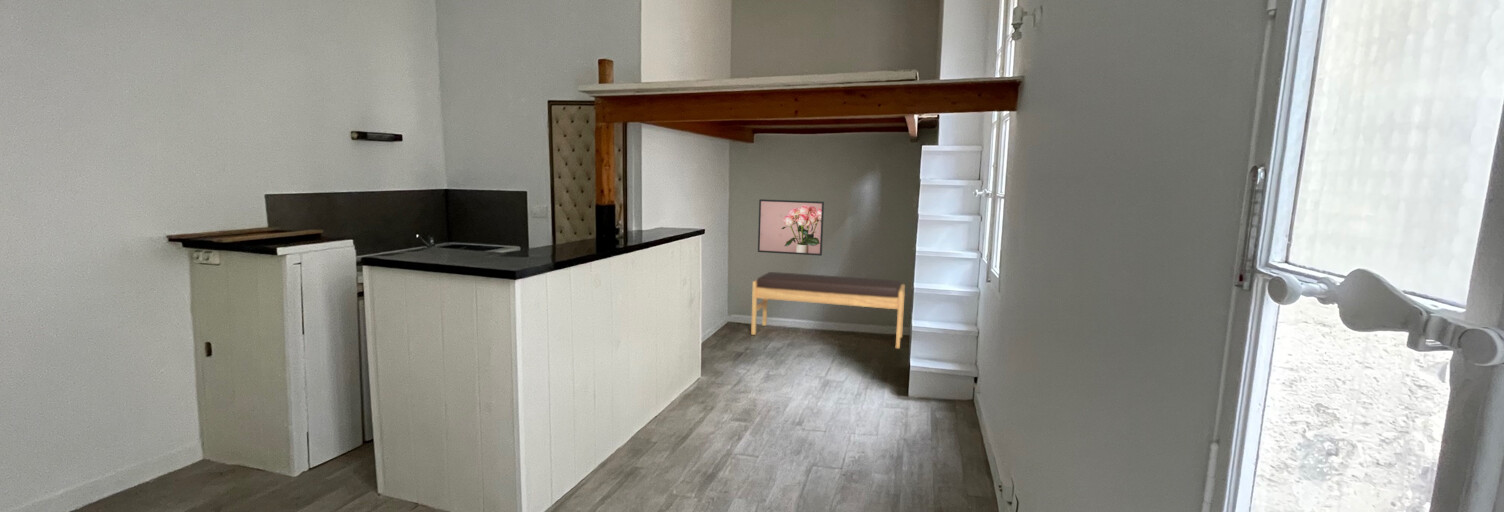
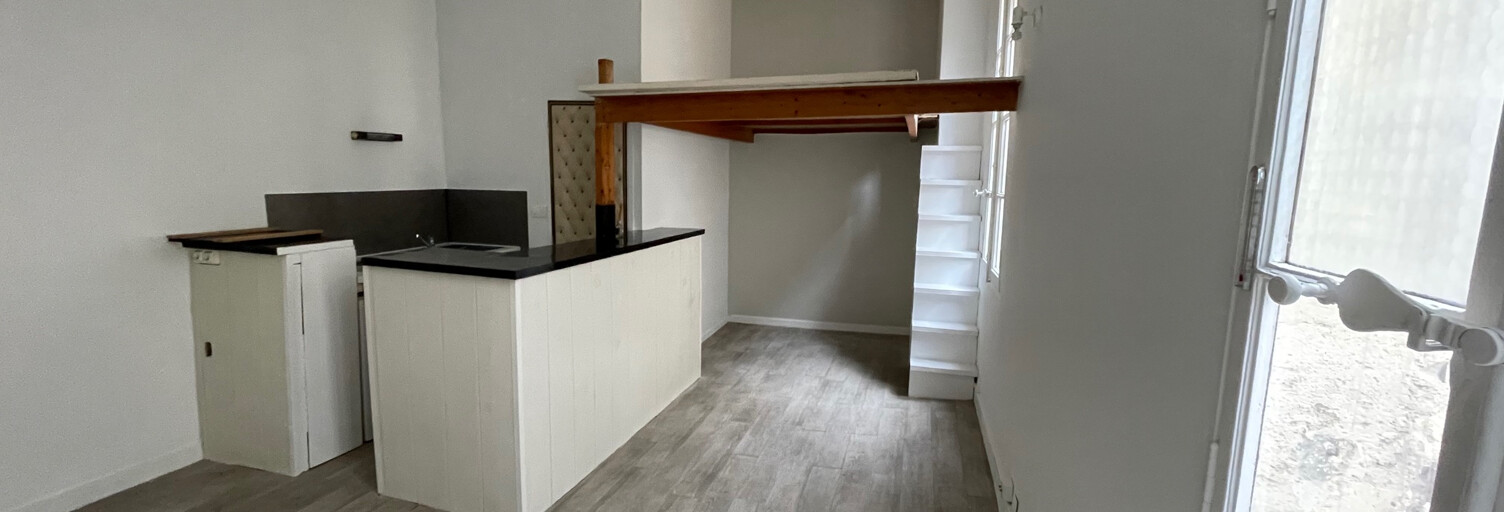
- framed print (790, 227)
- bench (828, 303)
